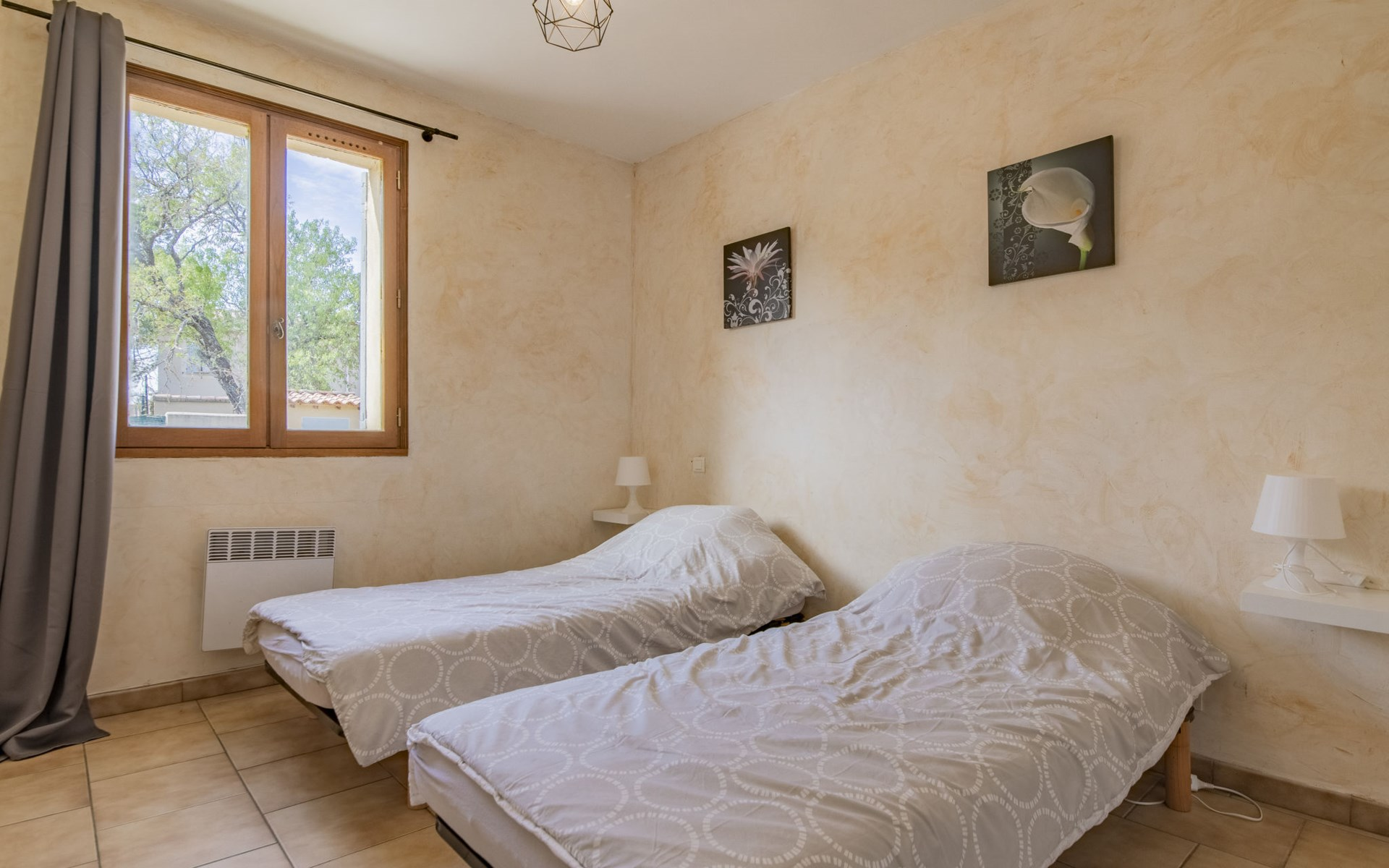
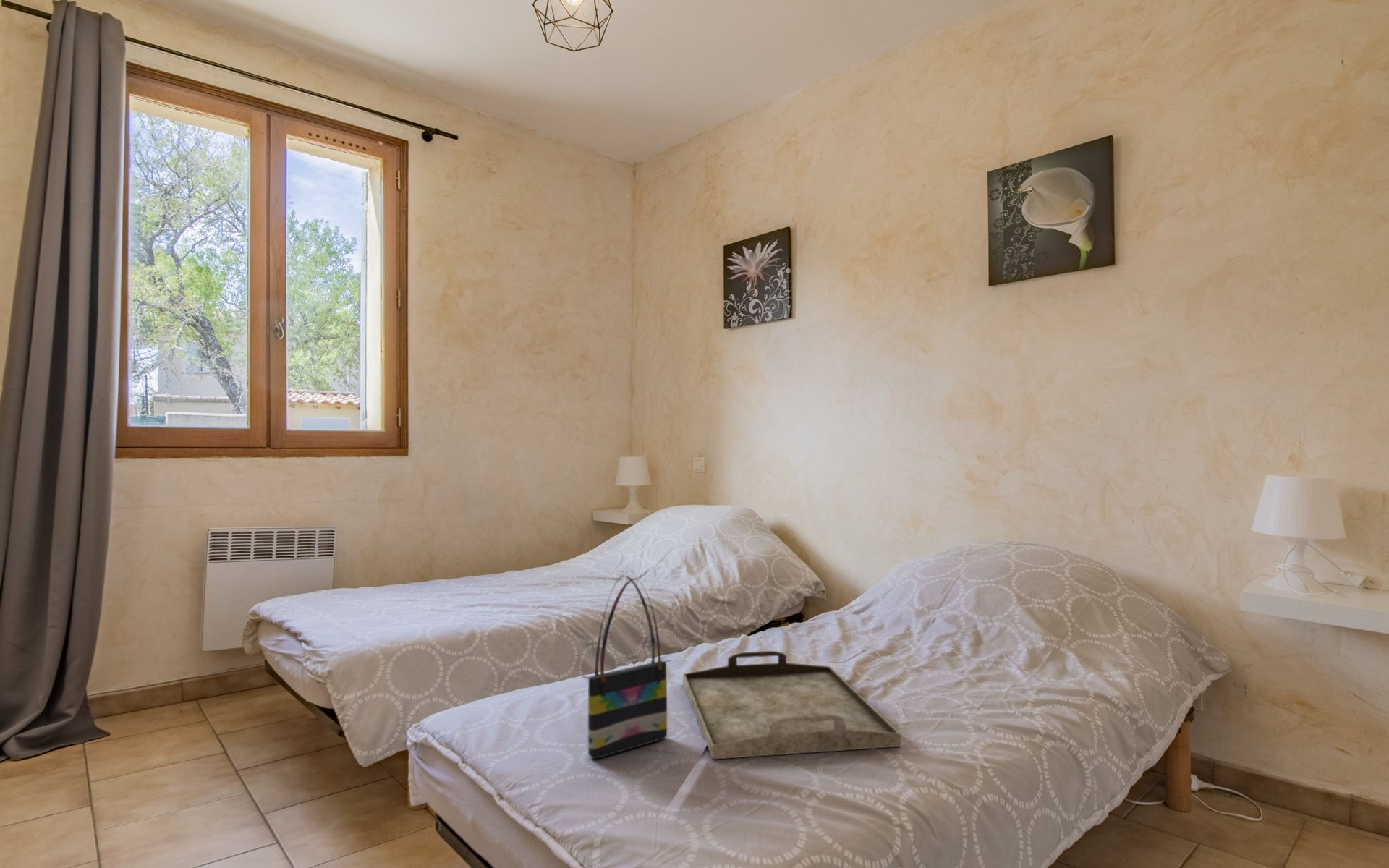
+ serving tray (779, 695)
+ tote bag (628, 668)
